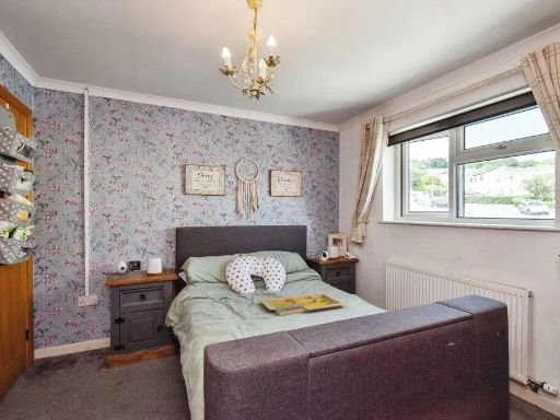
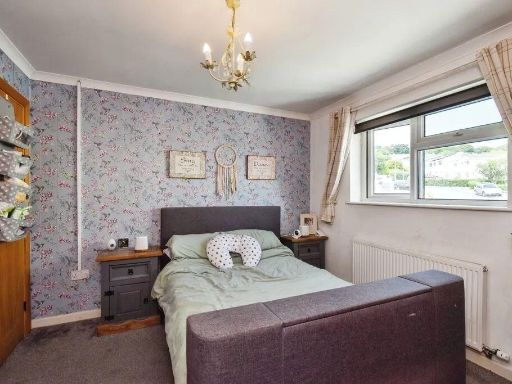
- serving tray (302, 303)
